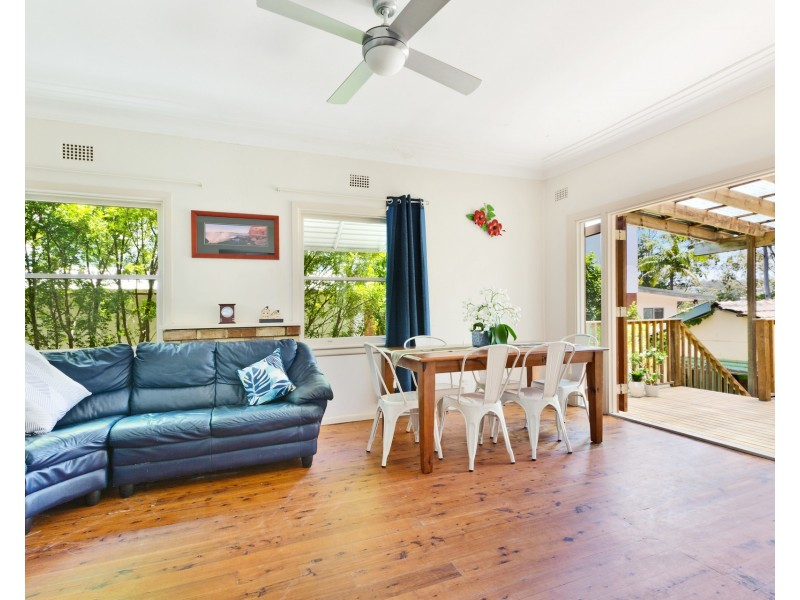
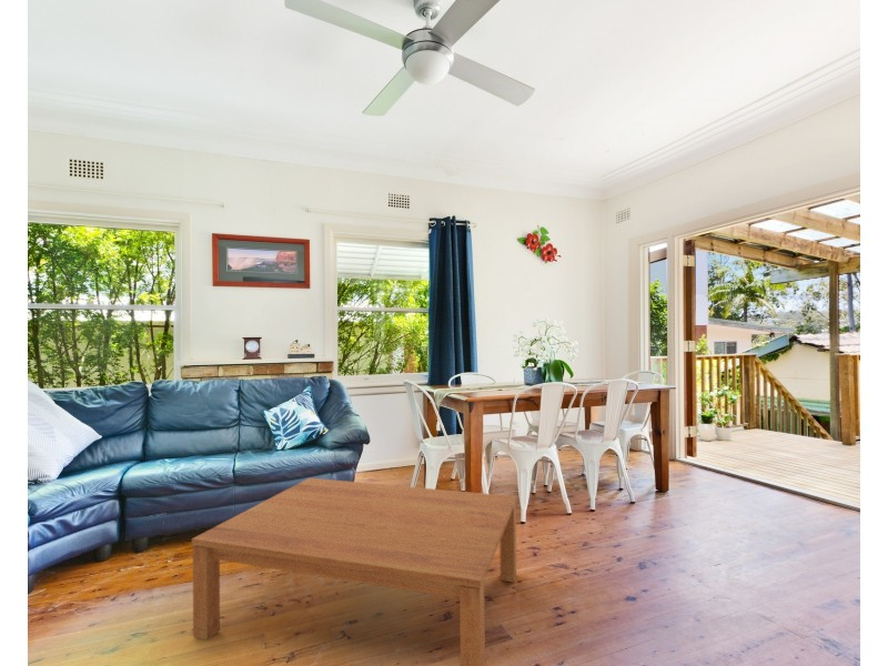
+ coffee table (372, 558)
